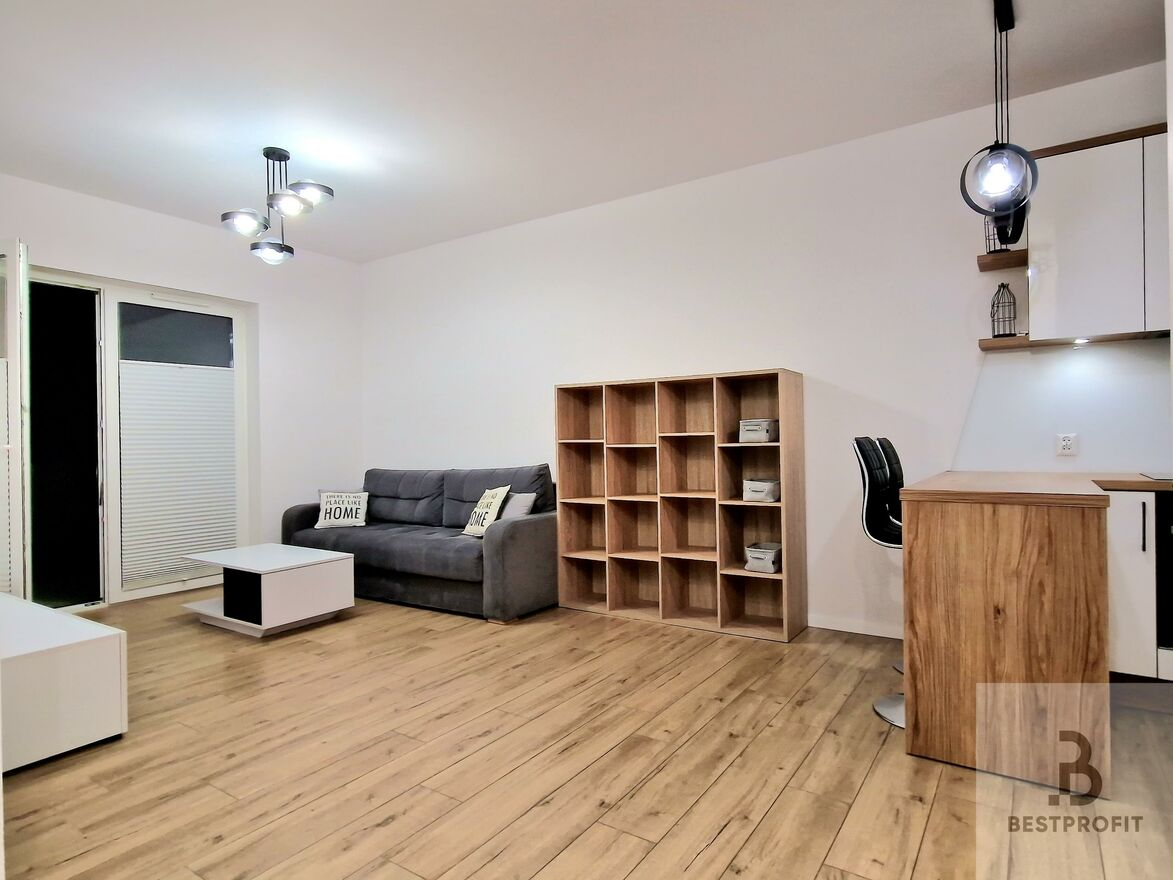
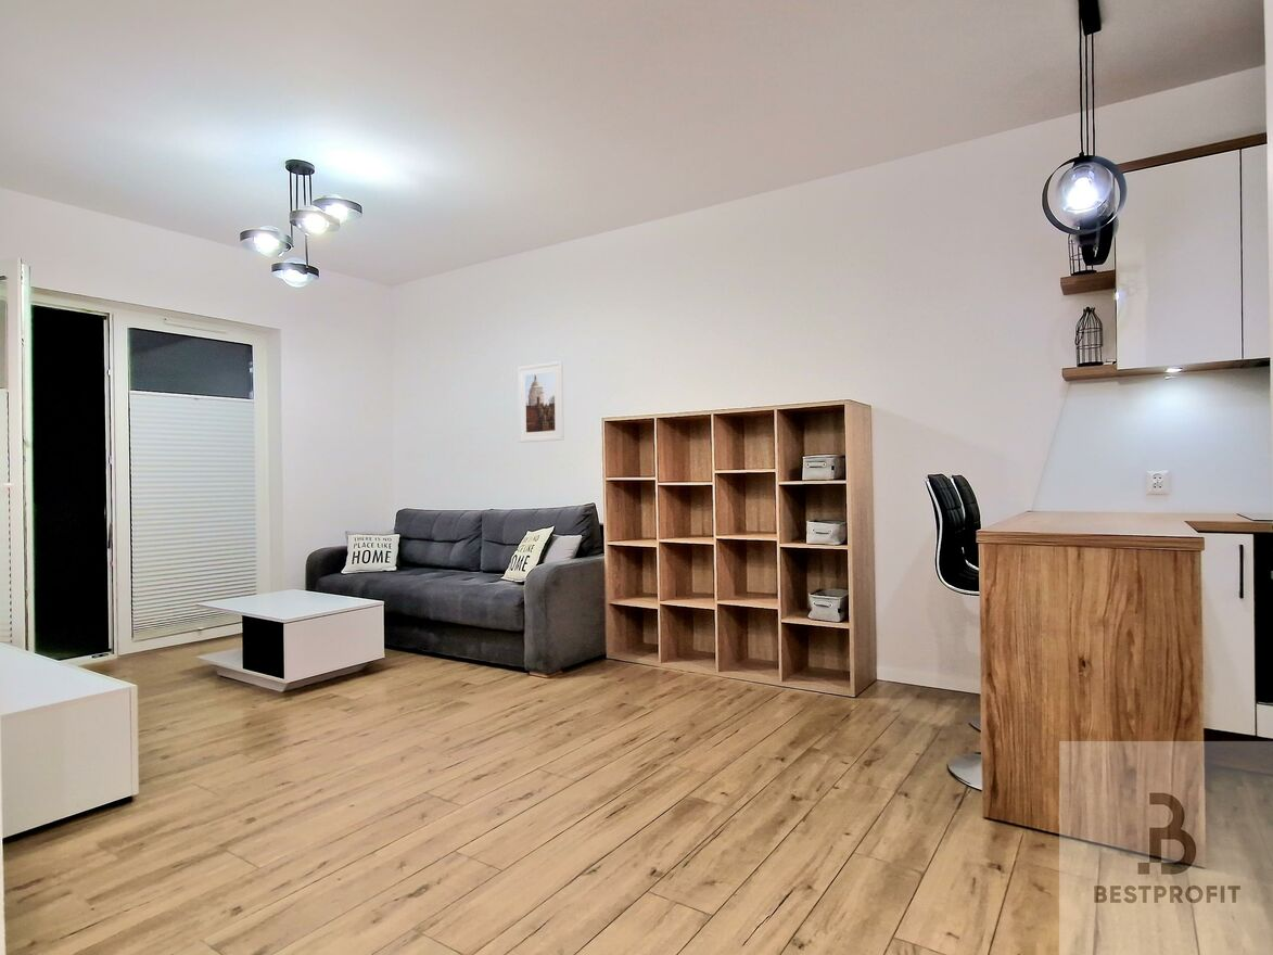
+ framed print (540, 403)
